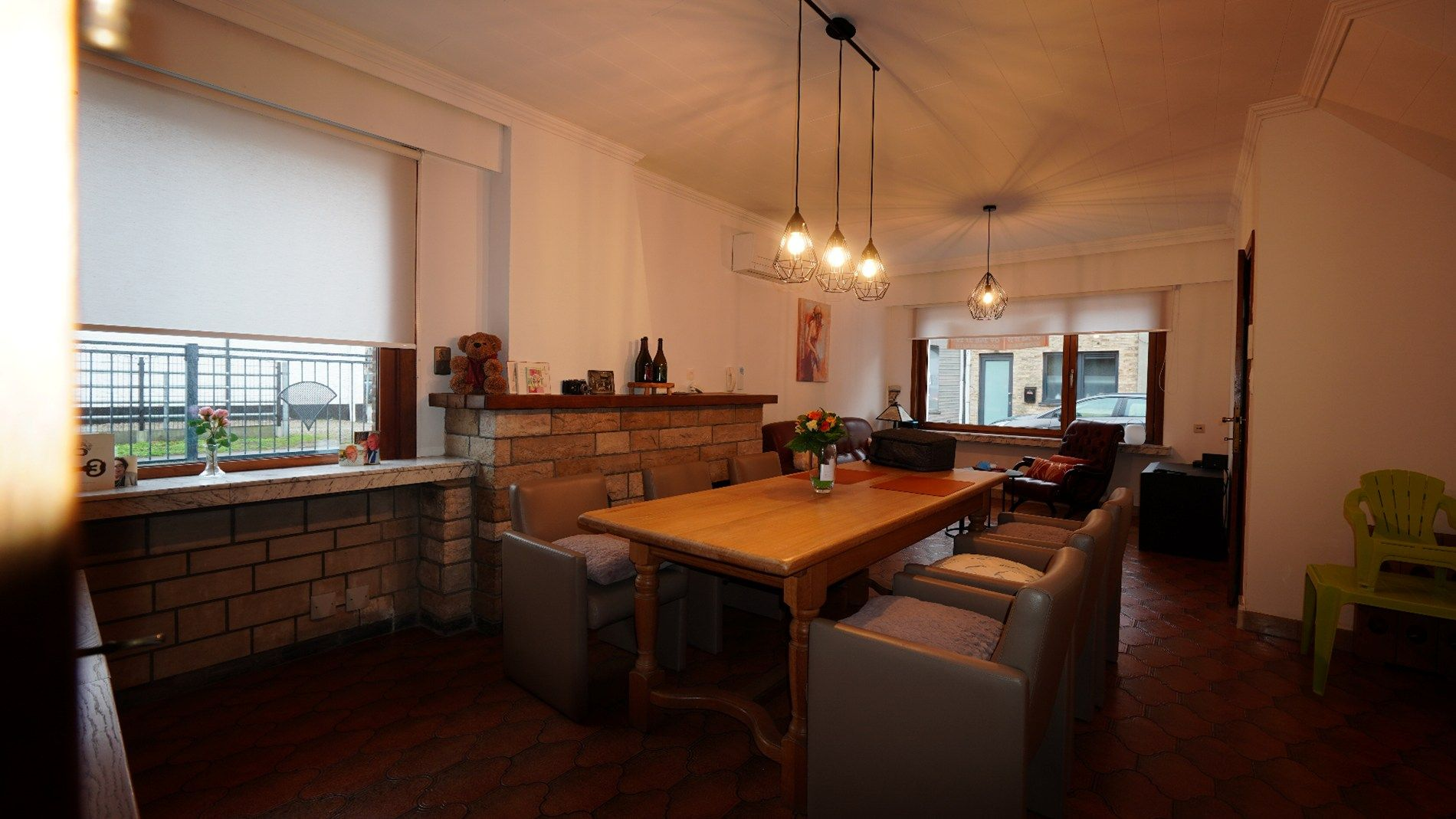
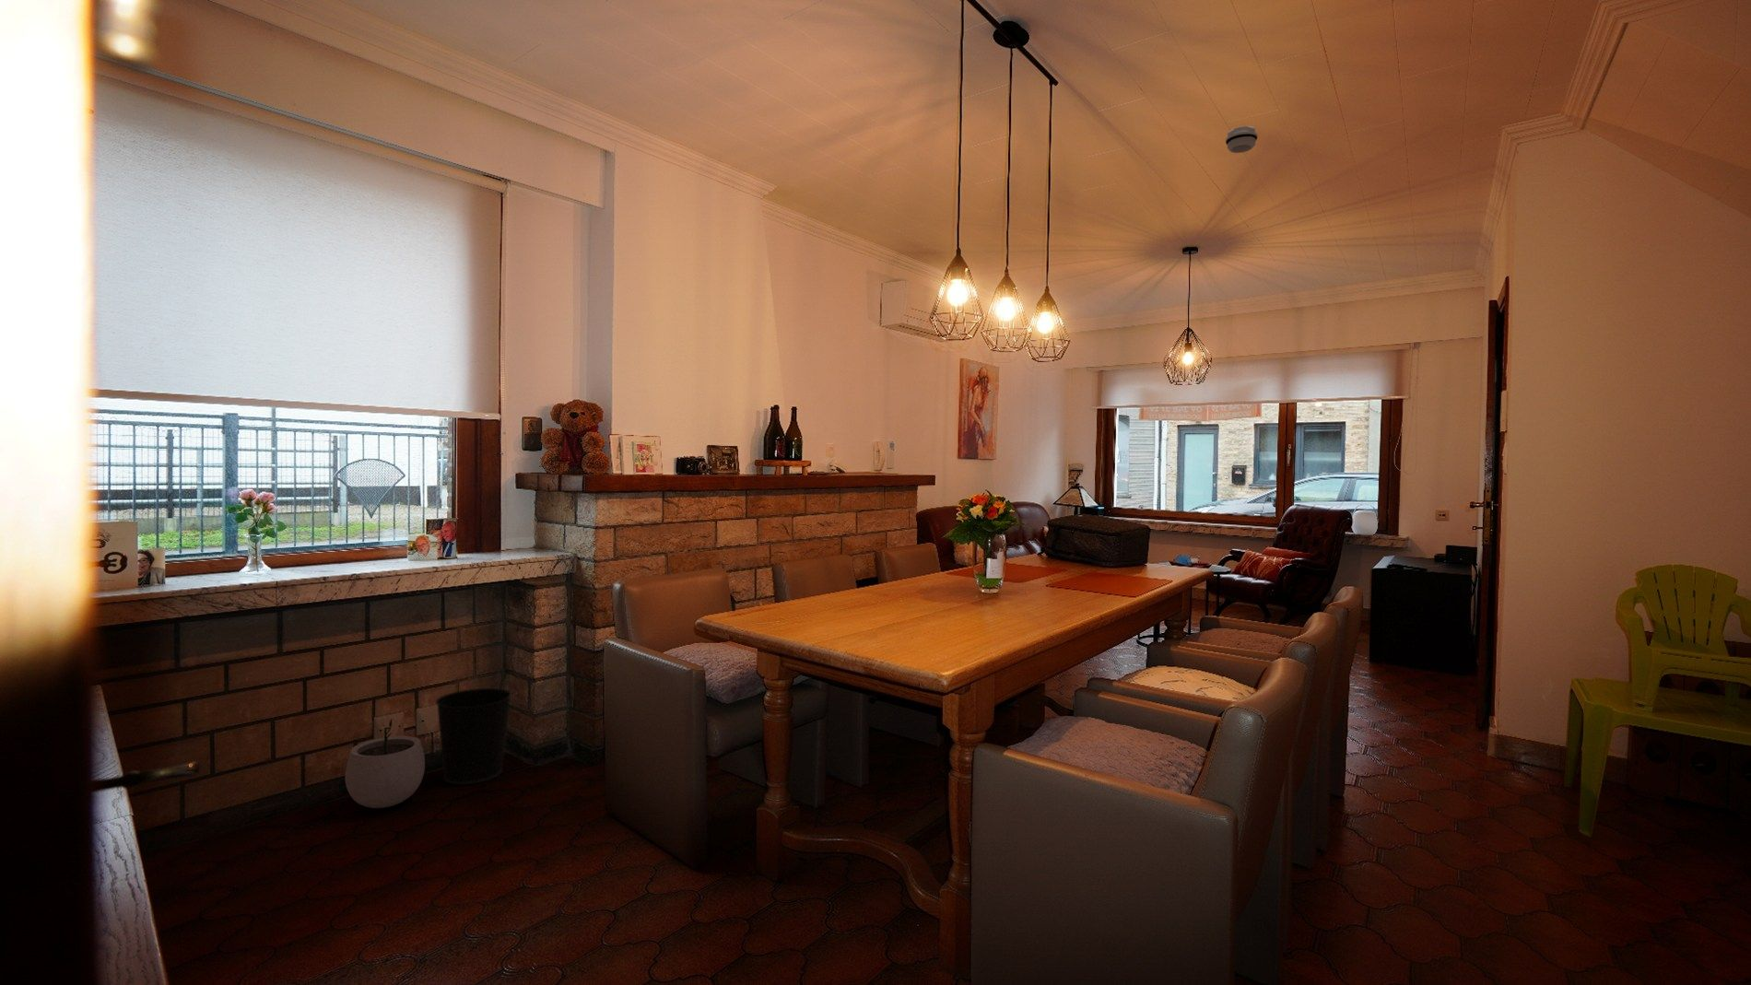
+ plant pot (385, 761)
+ wastebasket (474, 735)
+ smoke detector (1241, 140)
